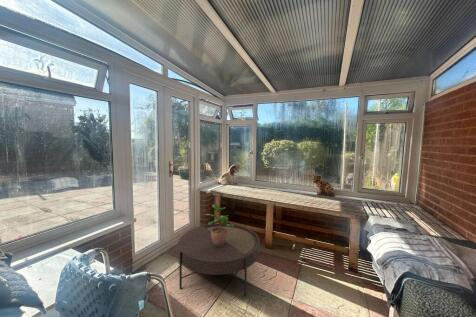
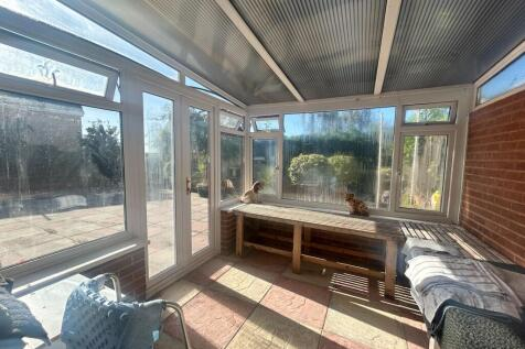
- coffee table (219, 255)
- potted plant (219, 223)
